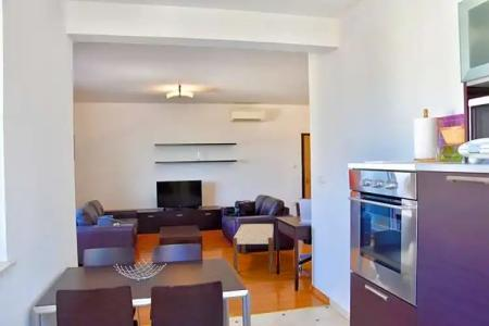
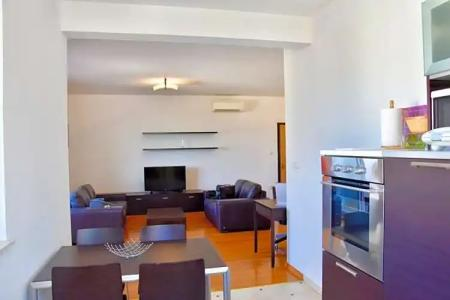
- bench (255, 243)
